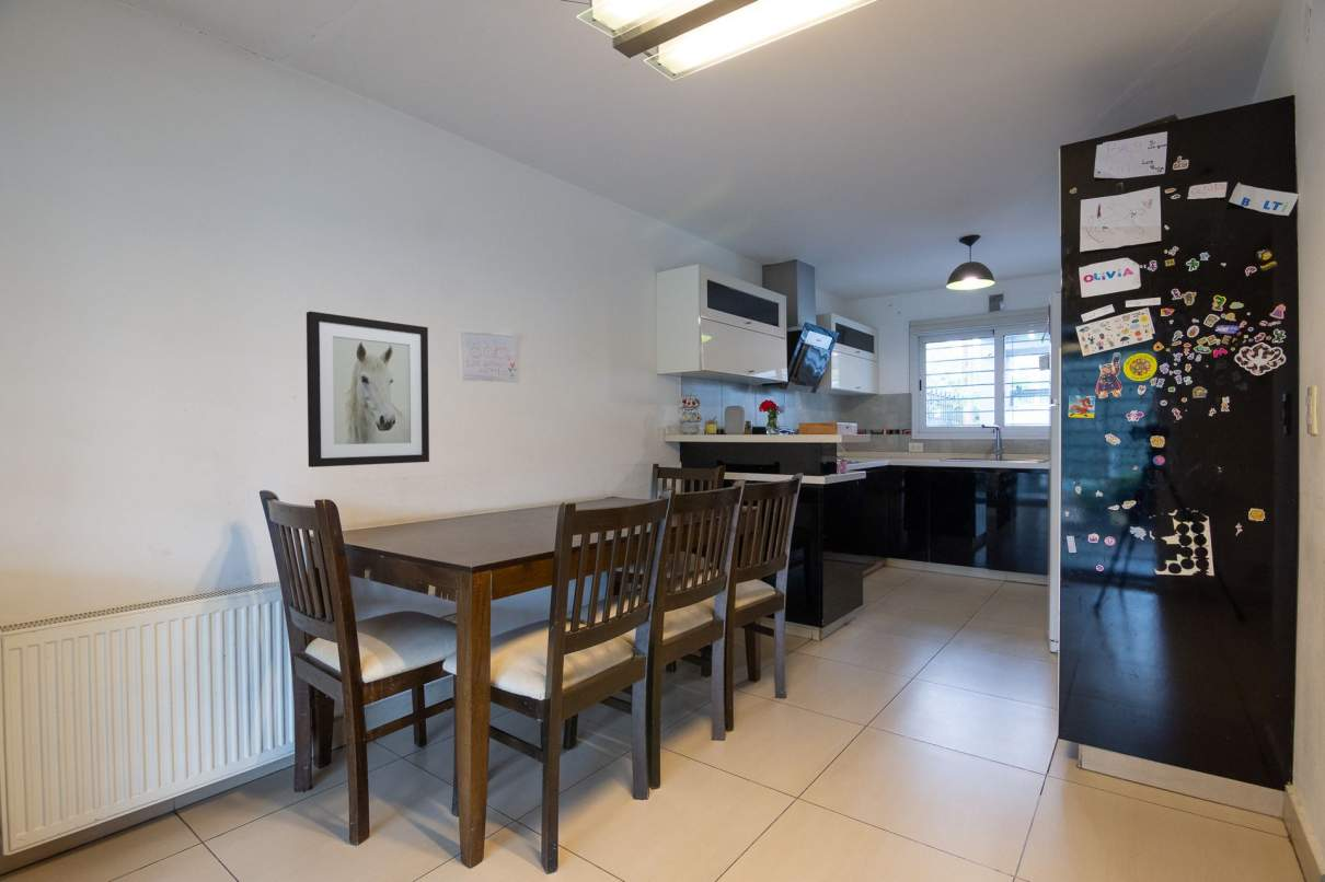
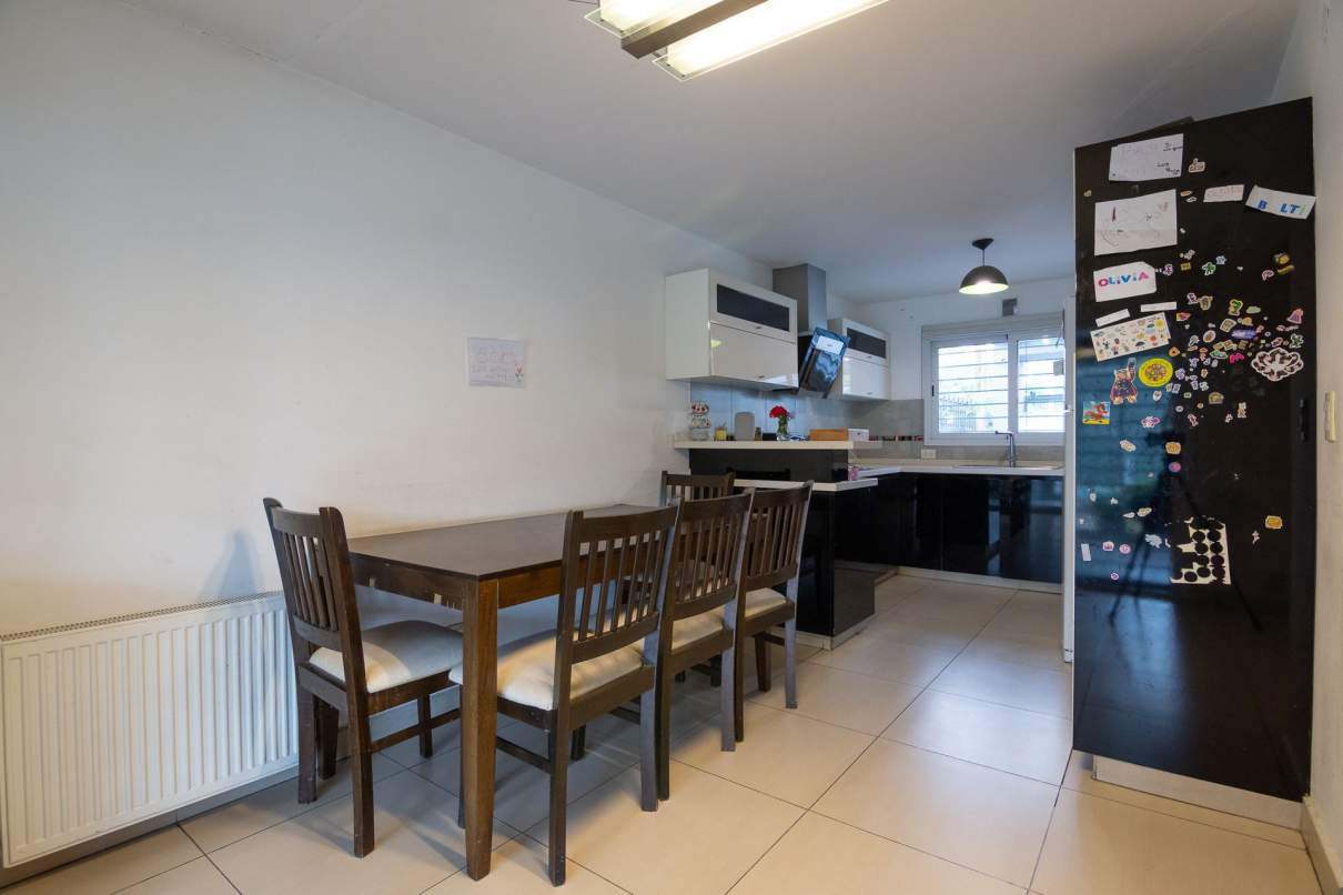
- wall art (371, 392)
